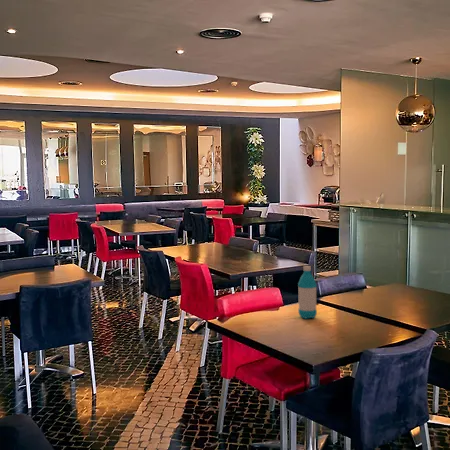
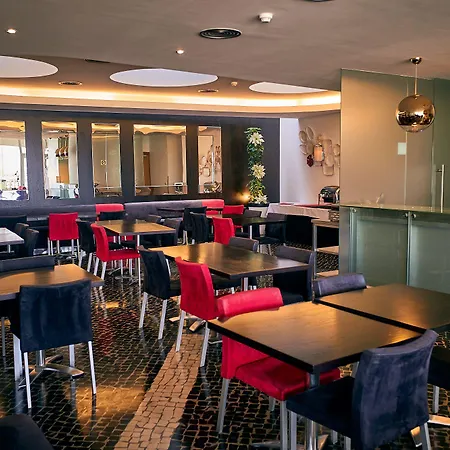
- water bottle (307, 291)
